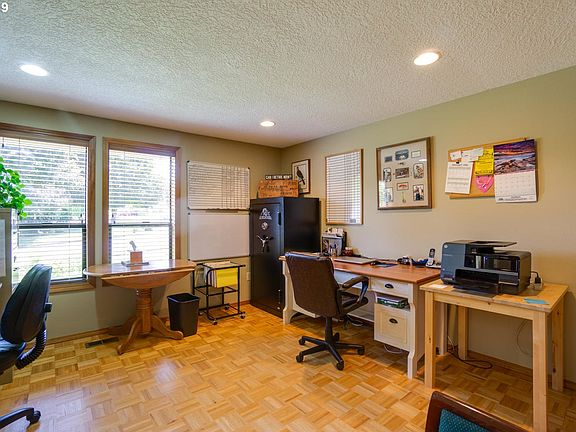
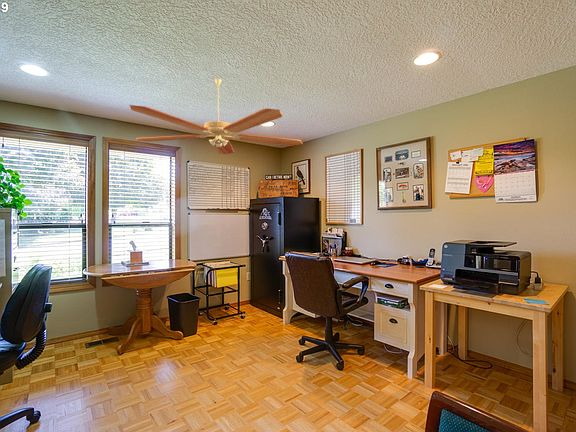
+ ceiling fan (218, 115)
